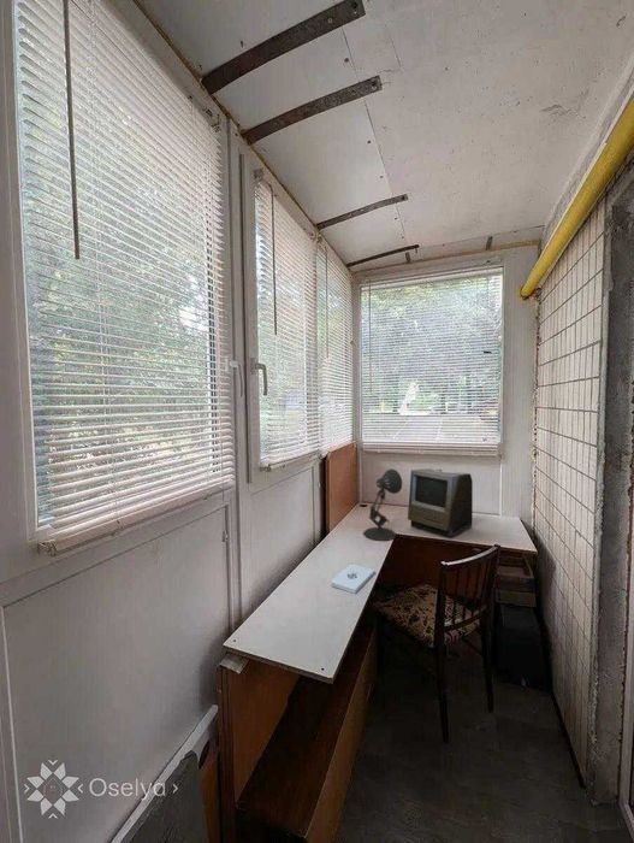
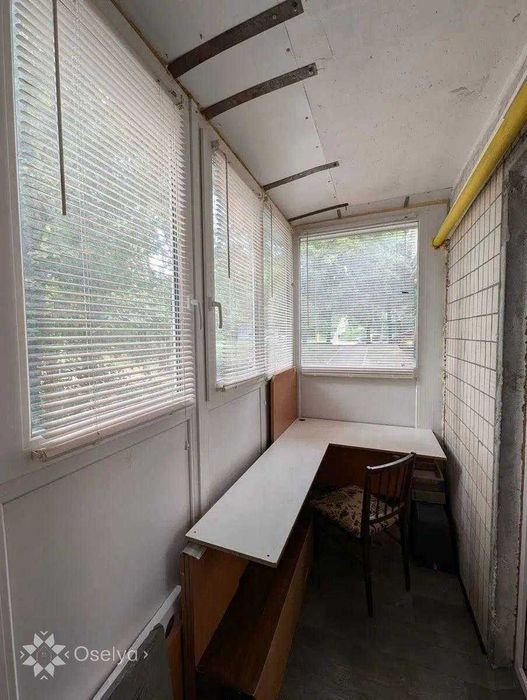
- notepad (352, 577)
- monitor (439, 499)
- desk lamp (380, 502)
